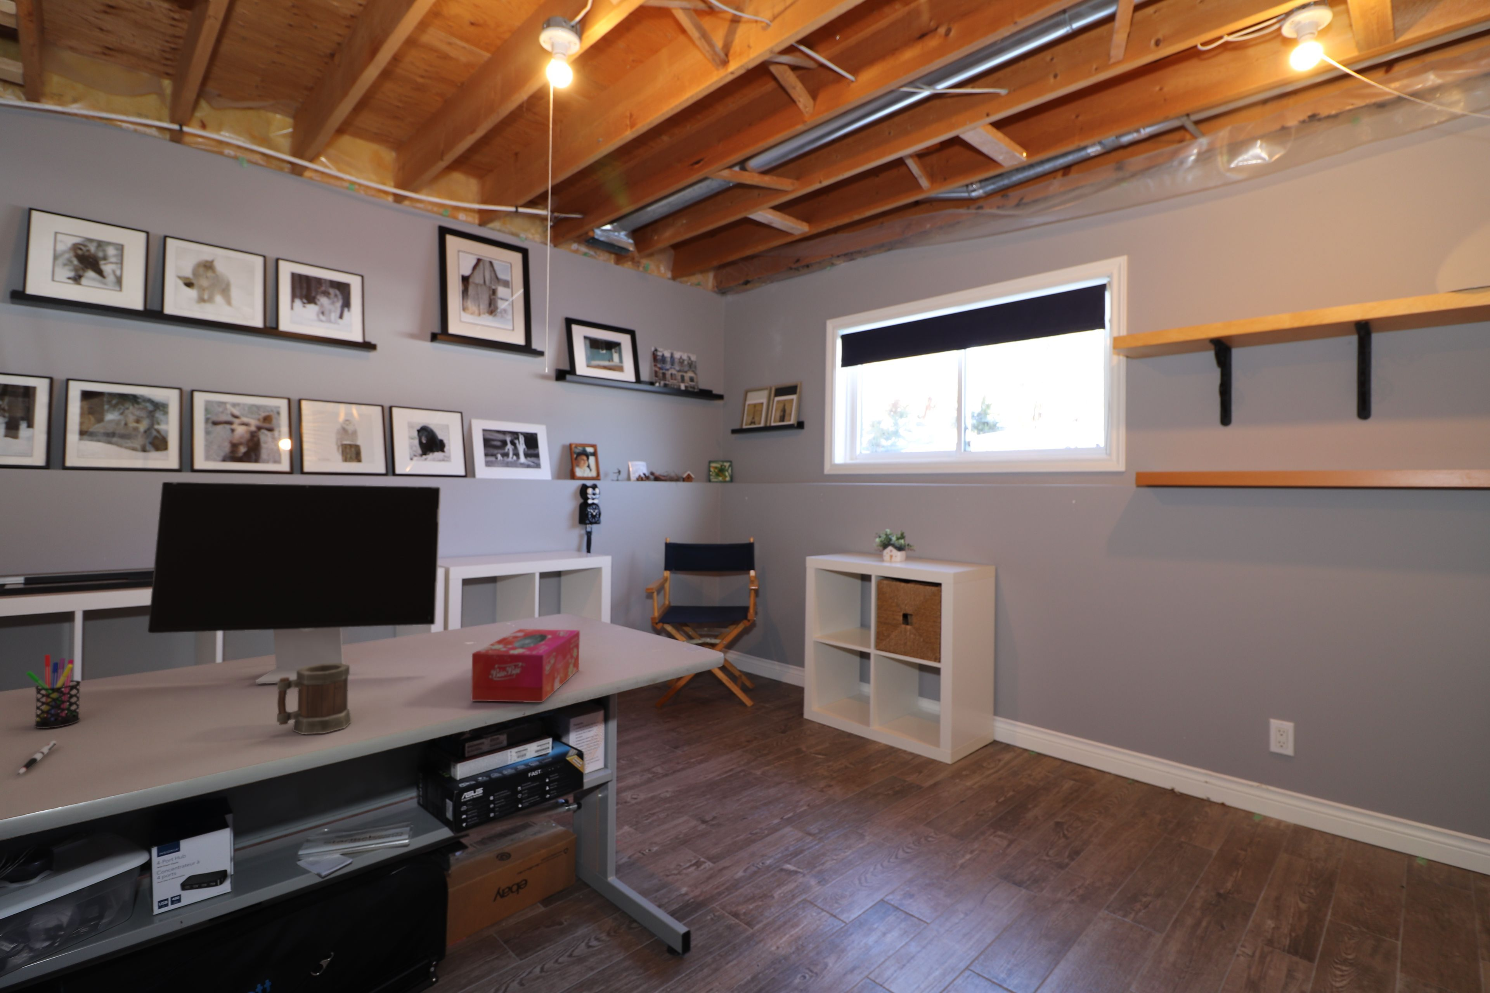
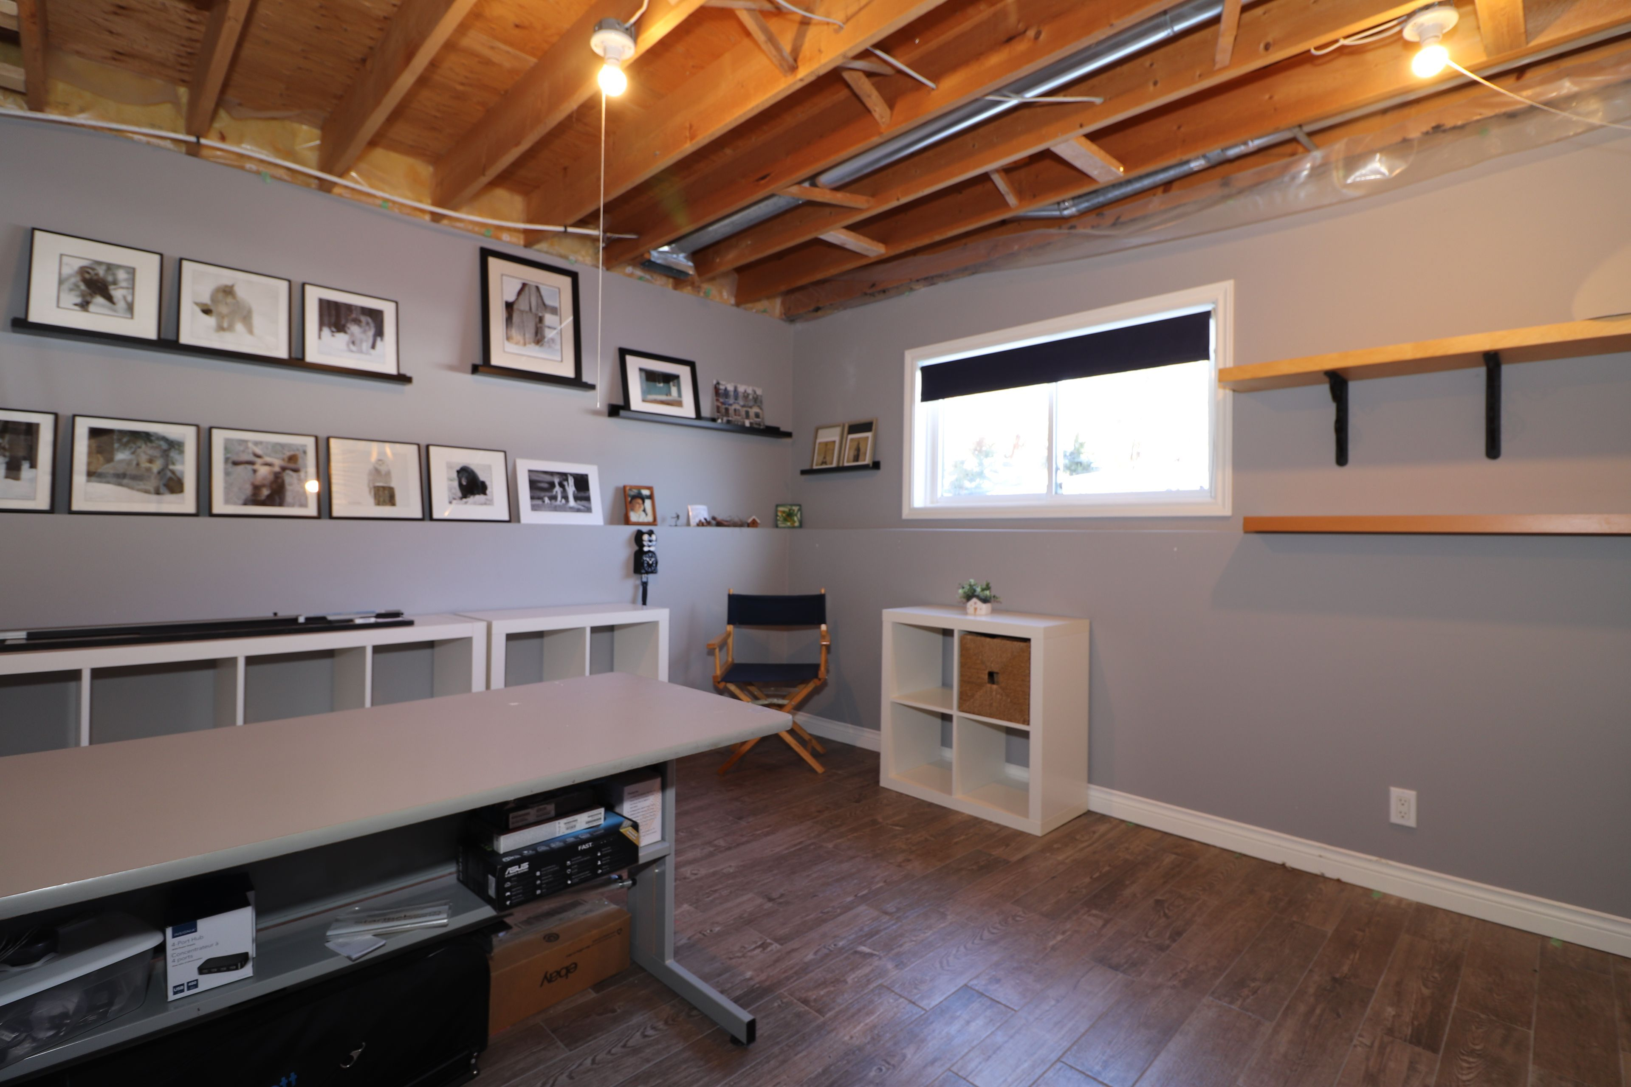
- pen (38, 757)
- pen holder (52, 690)
- computer monitor (308, 579)
- tissue box (530, 662)
- mug (316, 698)
